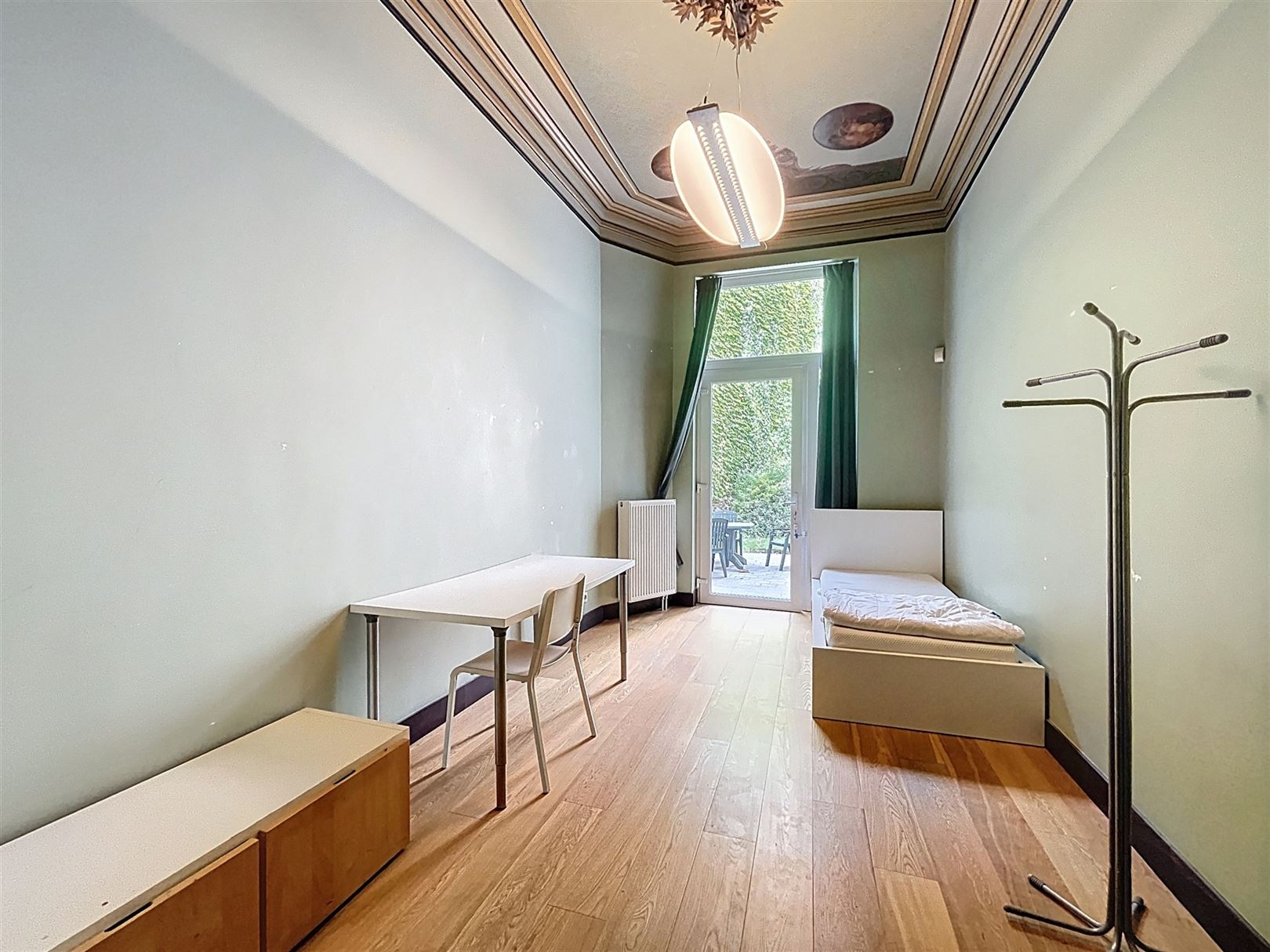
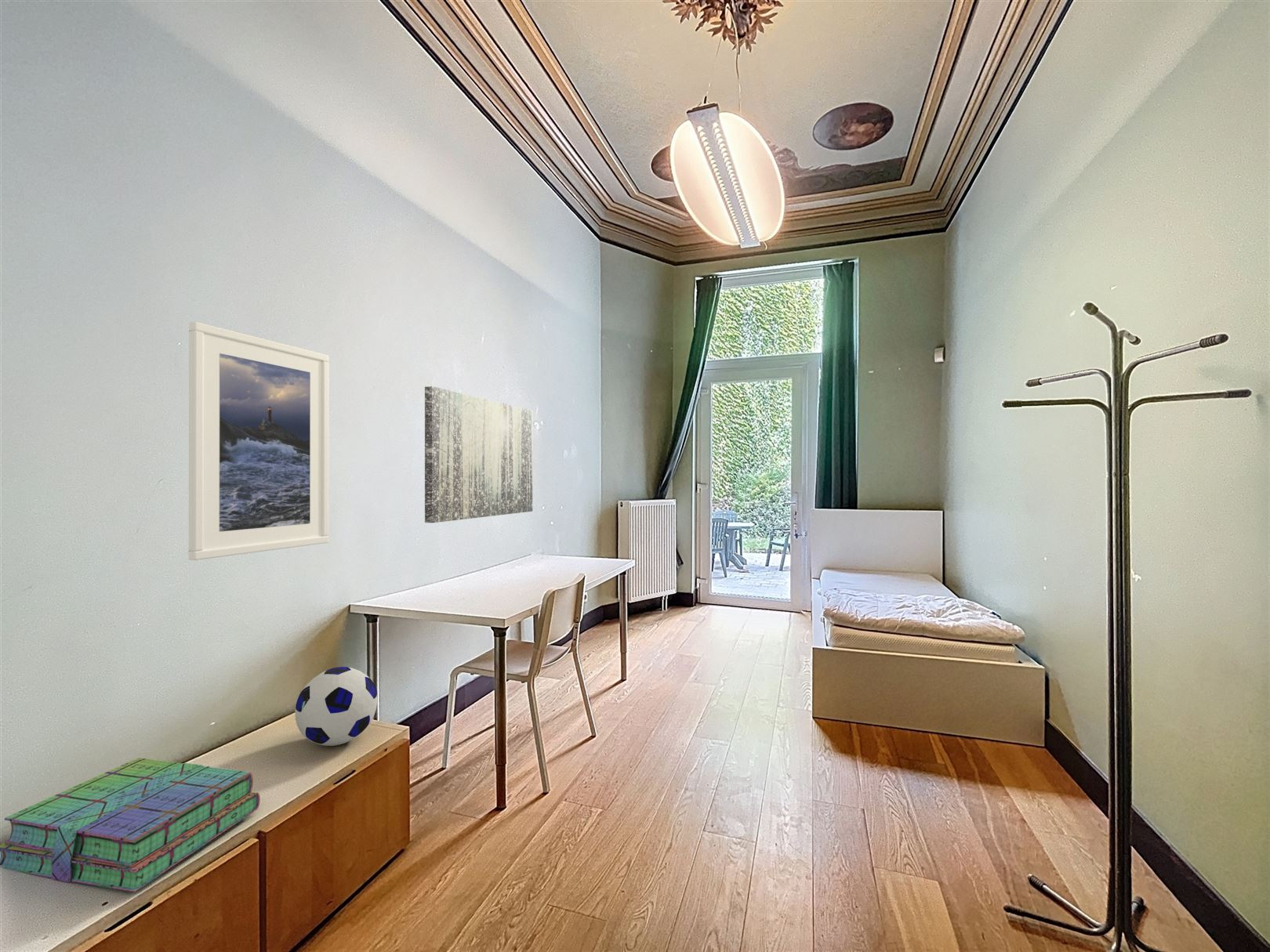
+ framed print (267, 445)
+ wall art (487, 458)
+ stack of books (137, 813)
+ soccer ball (337, 705)
